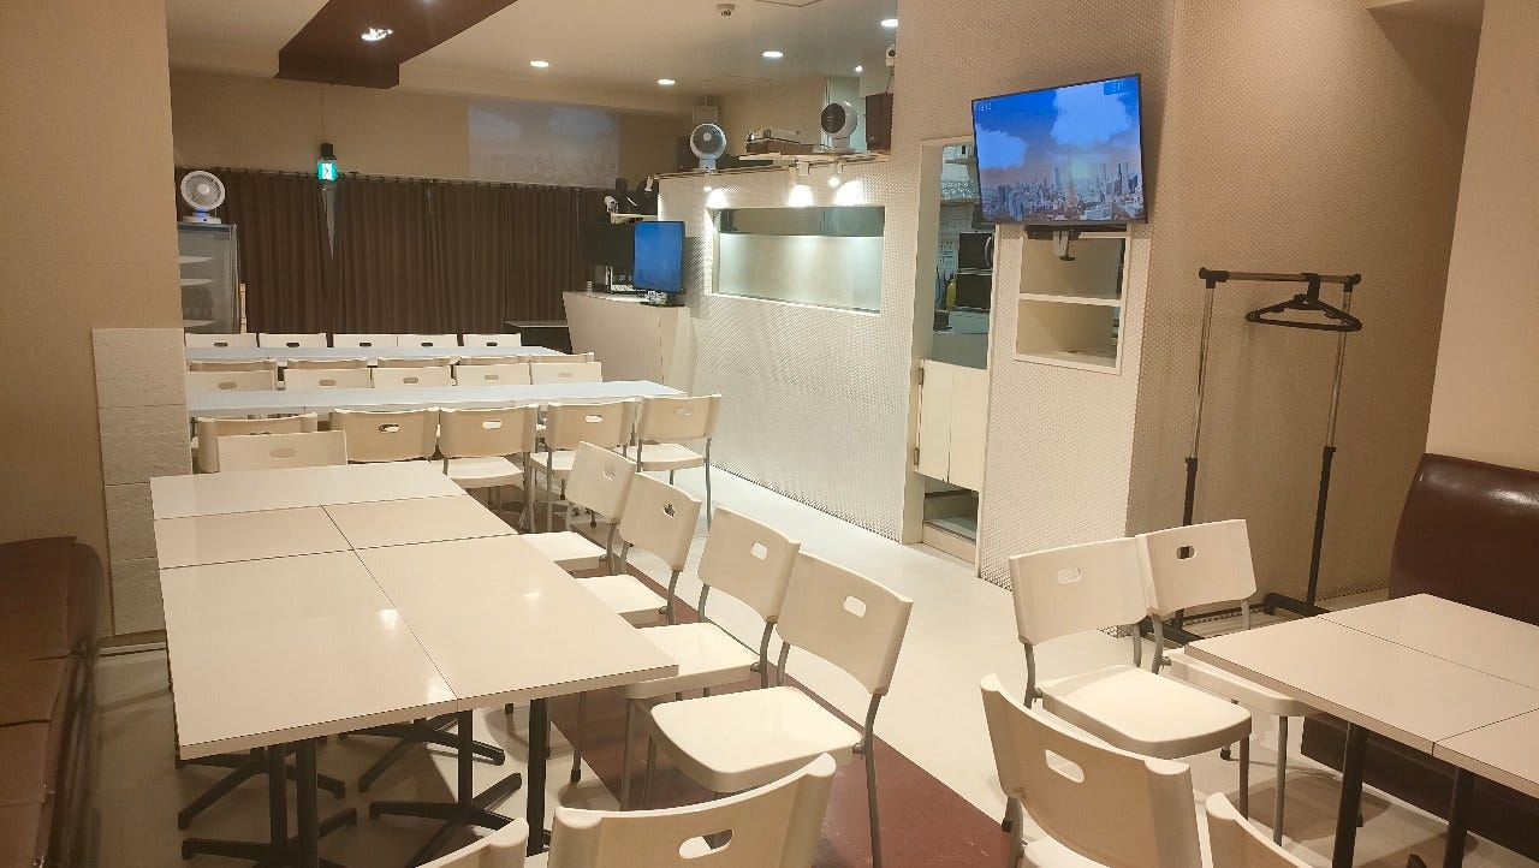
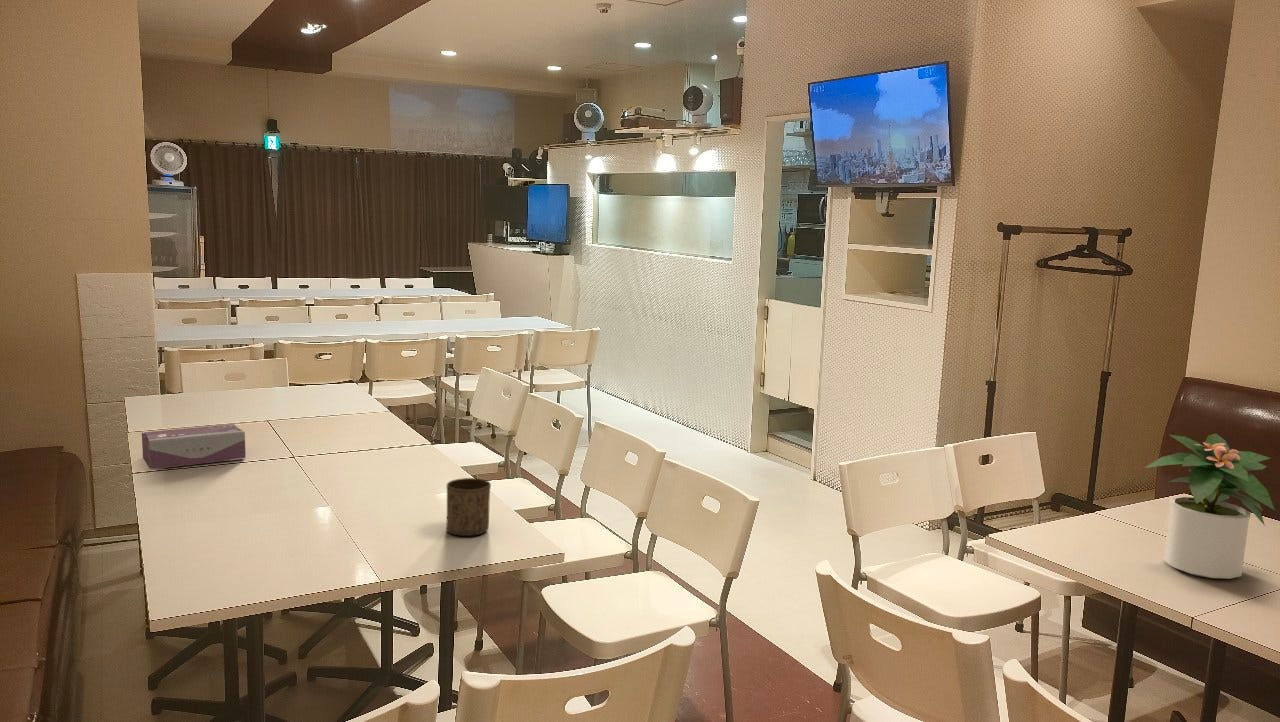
+ potted plant (1211, 506)
+ tissue box (193, 444)
+ cup (468, 506)
